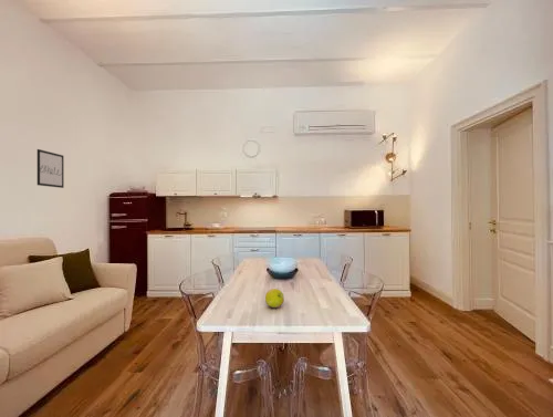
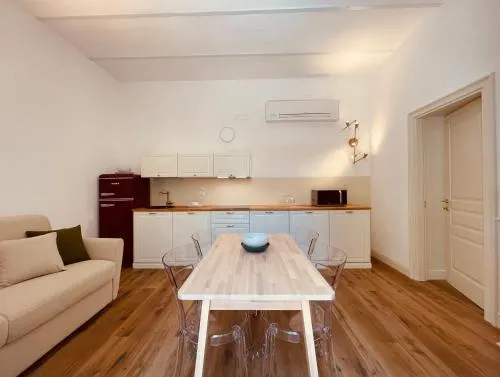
- fruit (274, 298)
- wall art (51, 169)
